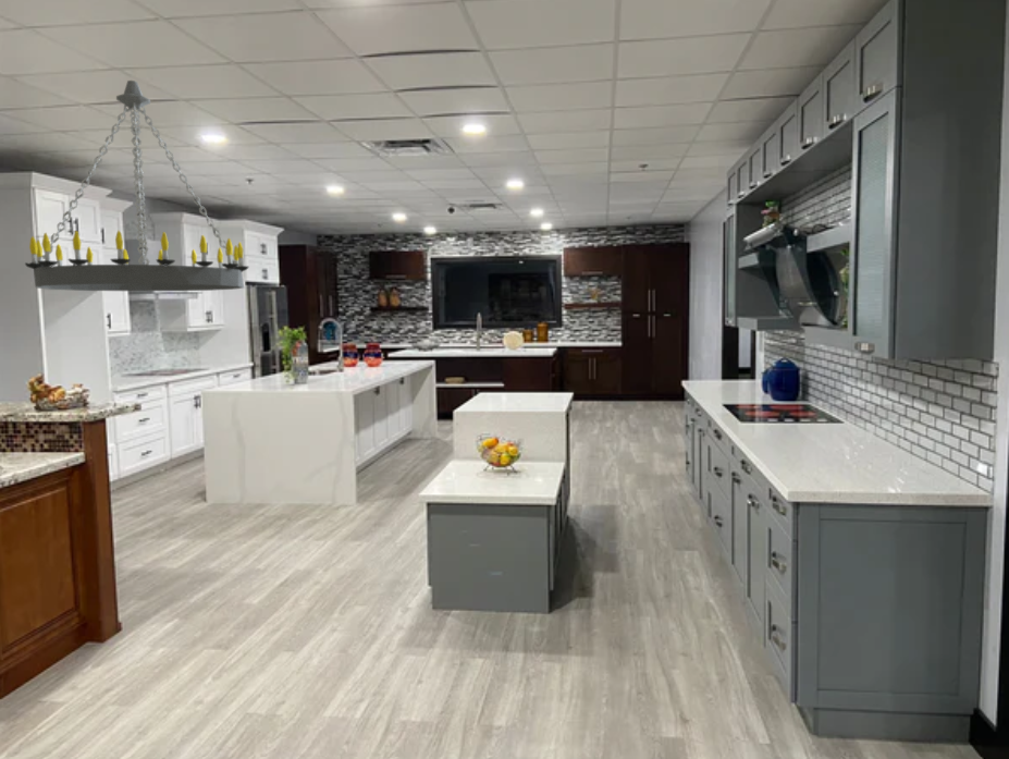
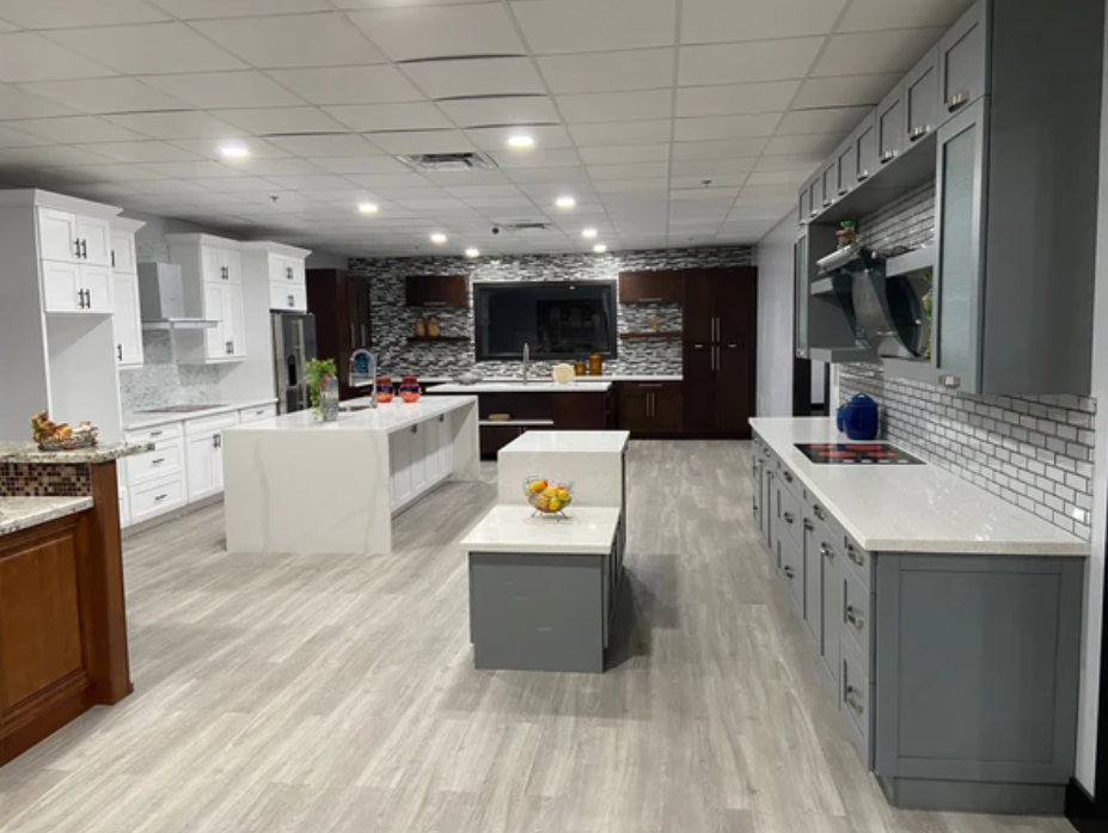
- chandelier (138, 185)
